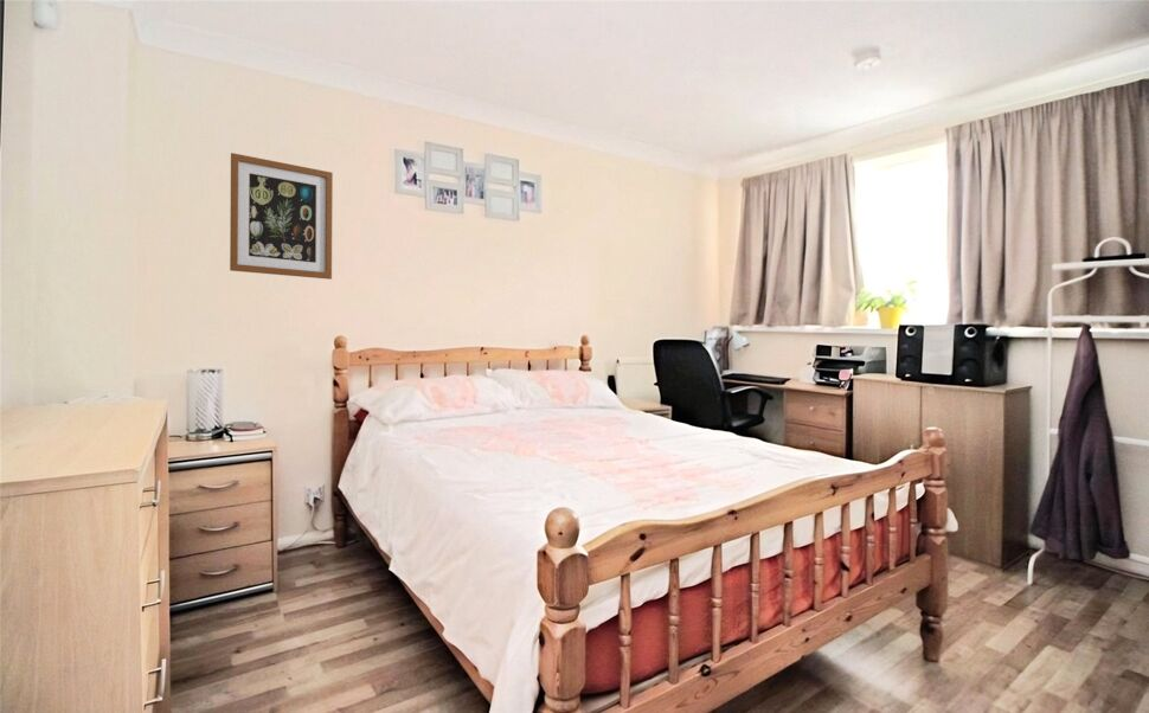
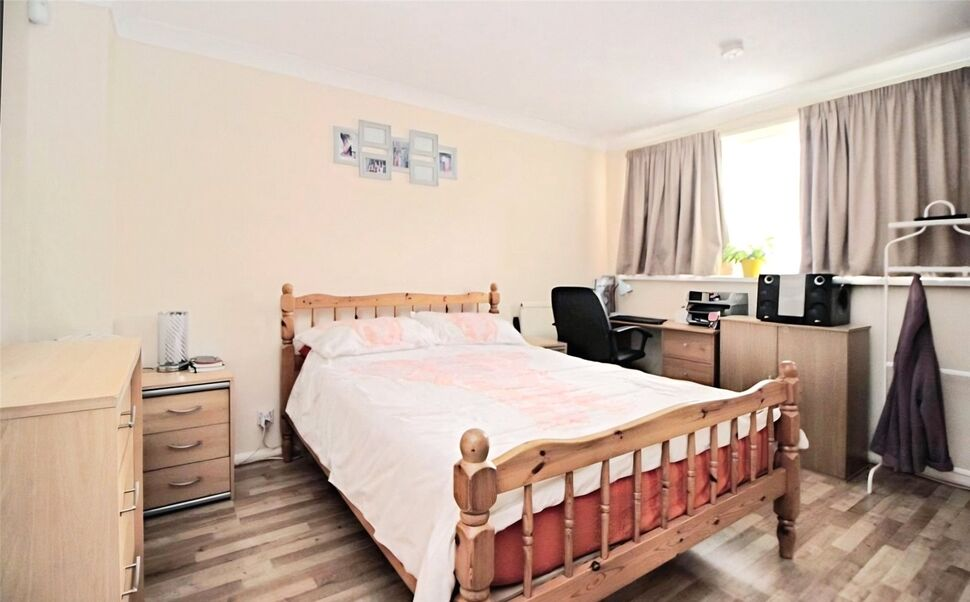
- wall art (283, 219)
